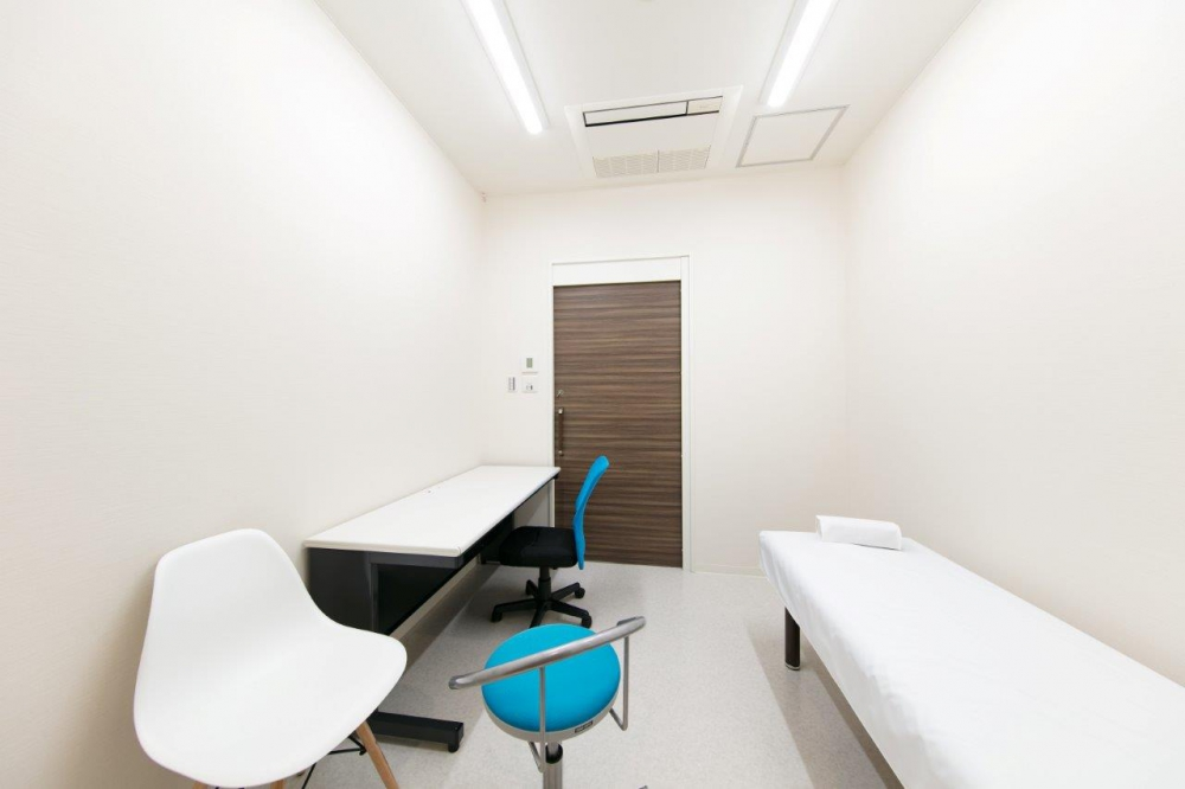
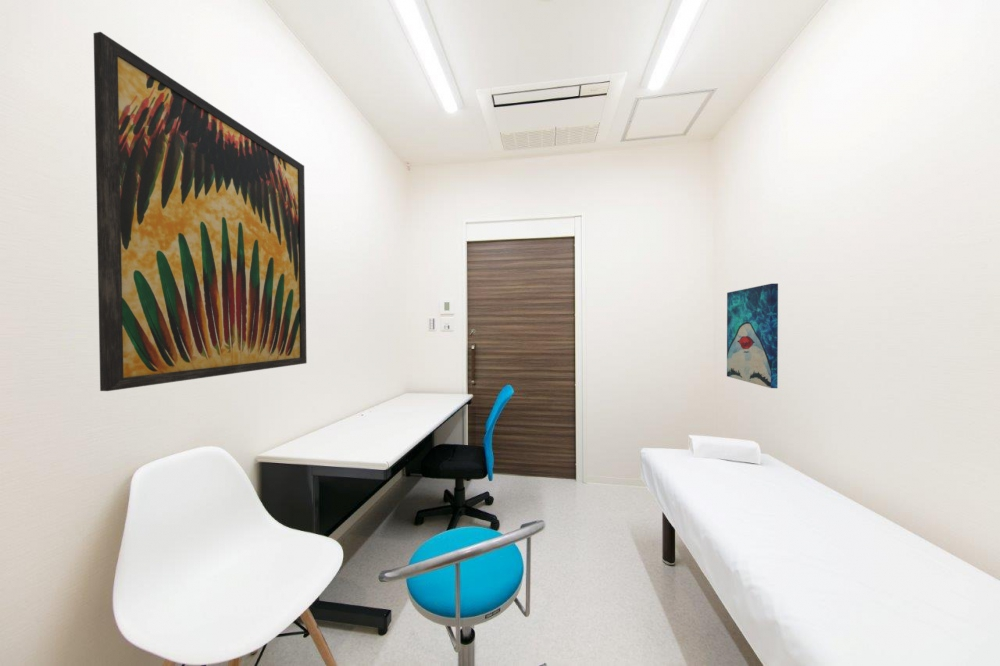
+ wall art (749, 335)
+ wall art (231, 246)
